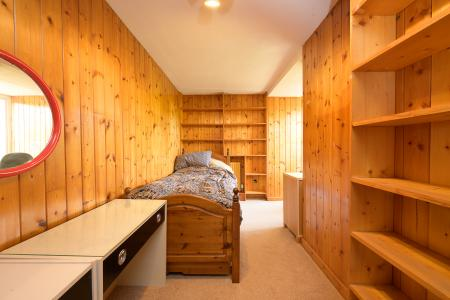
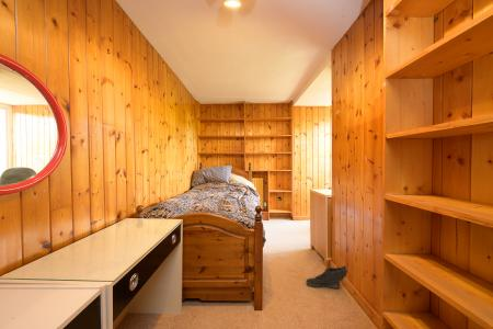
+ sneaker (325, 275)
